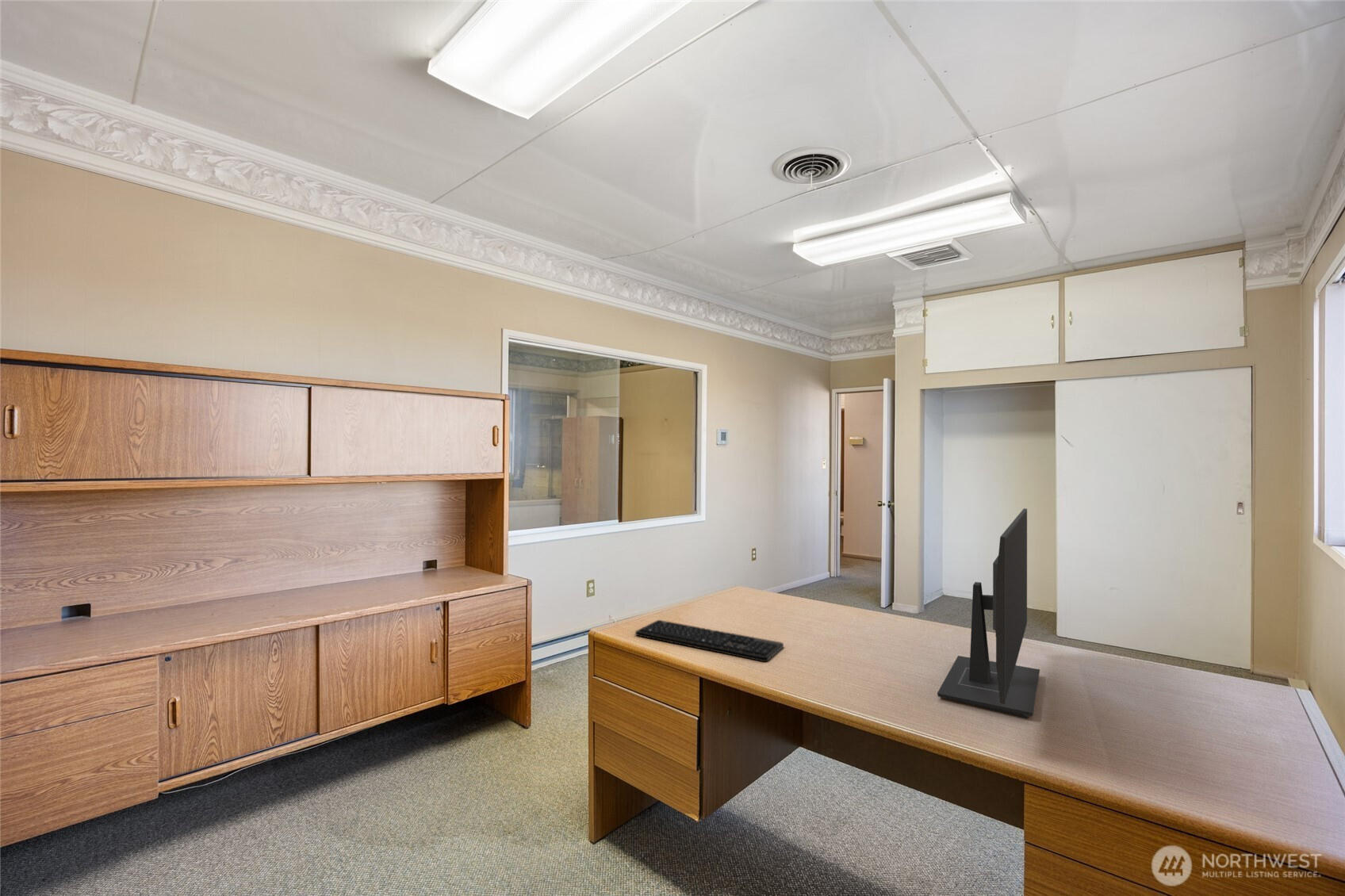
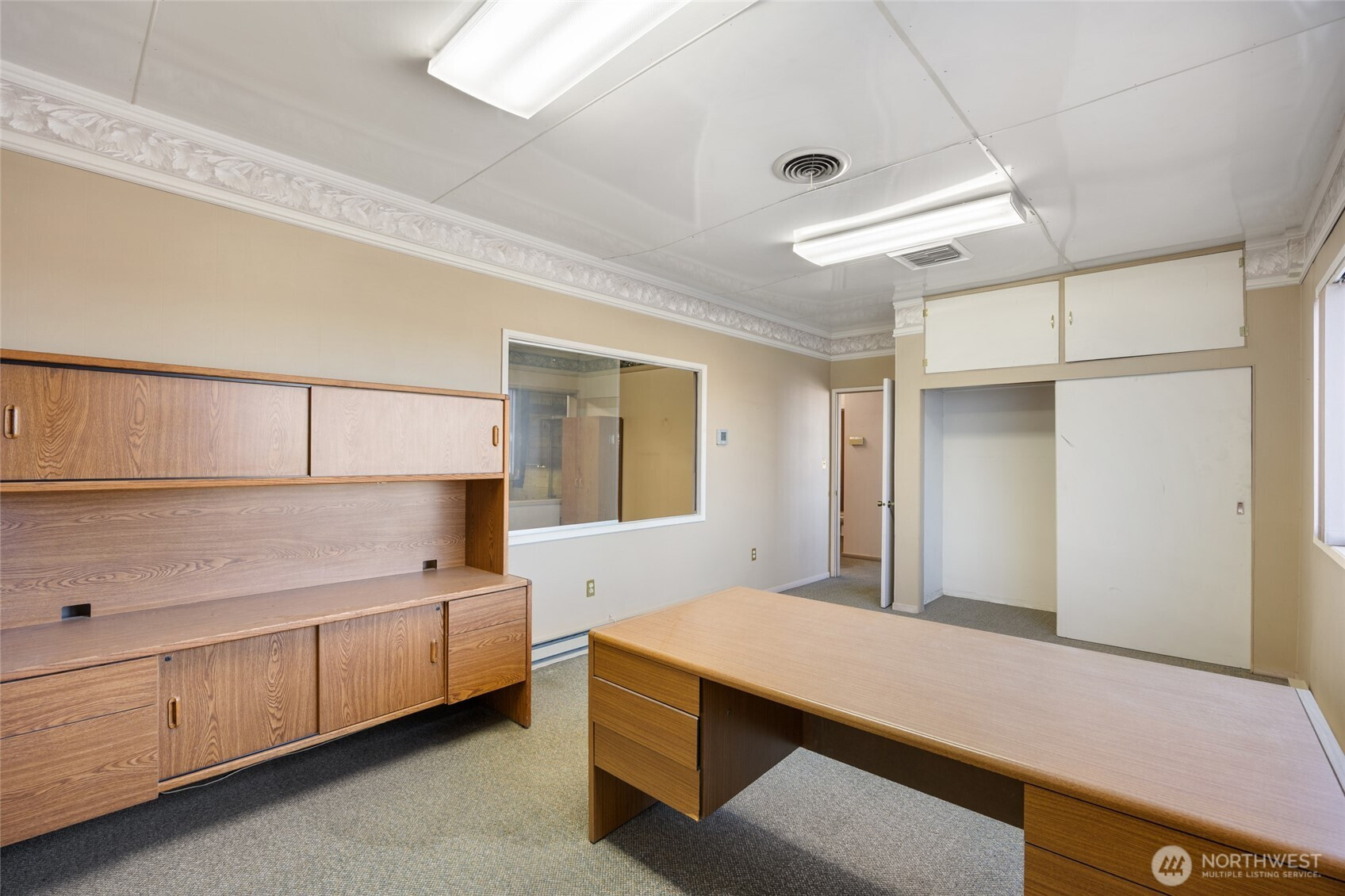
- keyboard (707, 638)
- monitor (991, 602)
